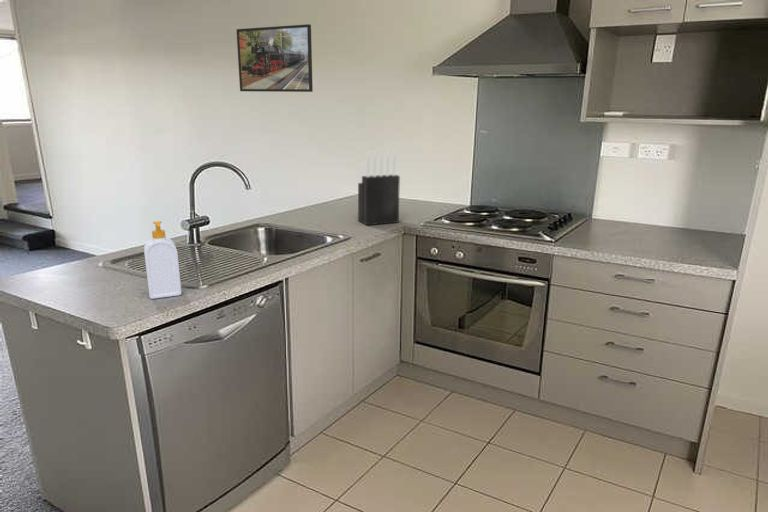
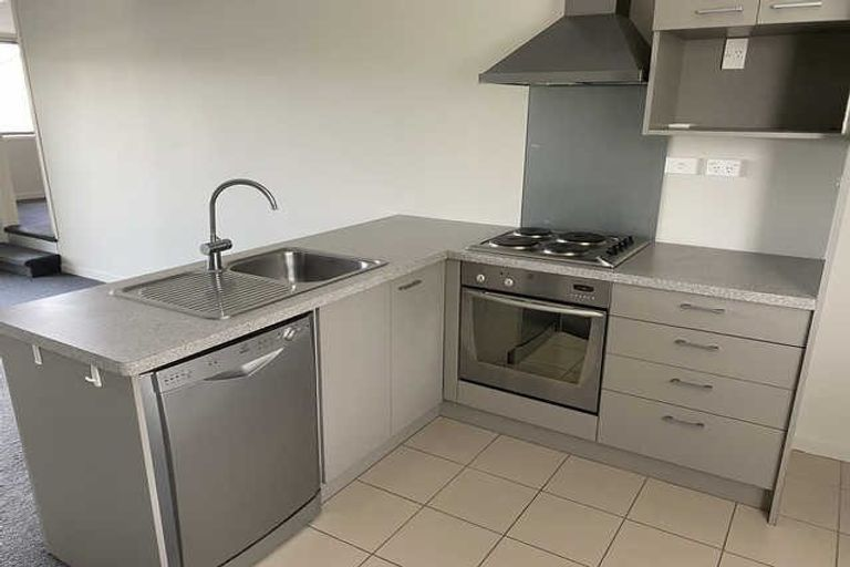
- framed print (273, 59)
- soap bottle (161, 258)
- knife block (377, 186)
